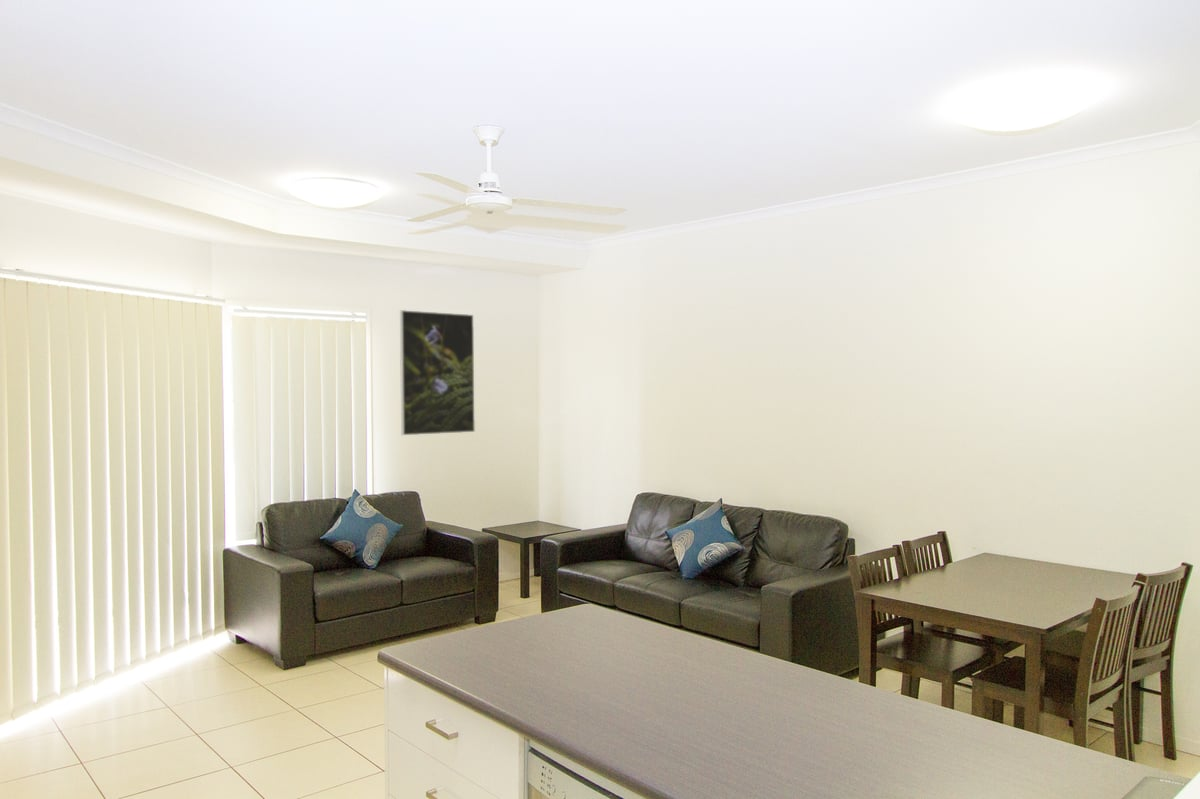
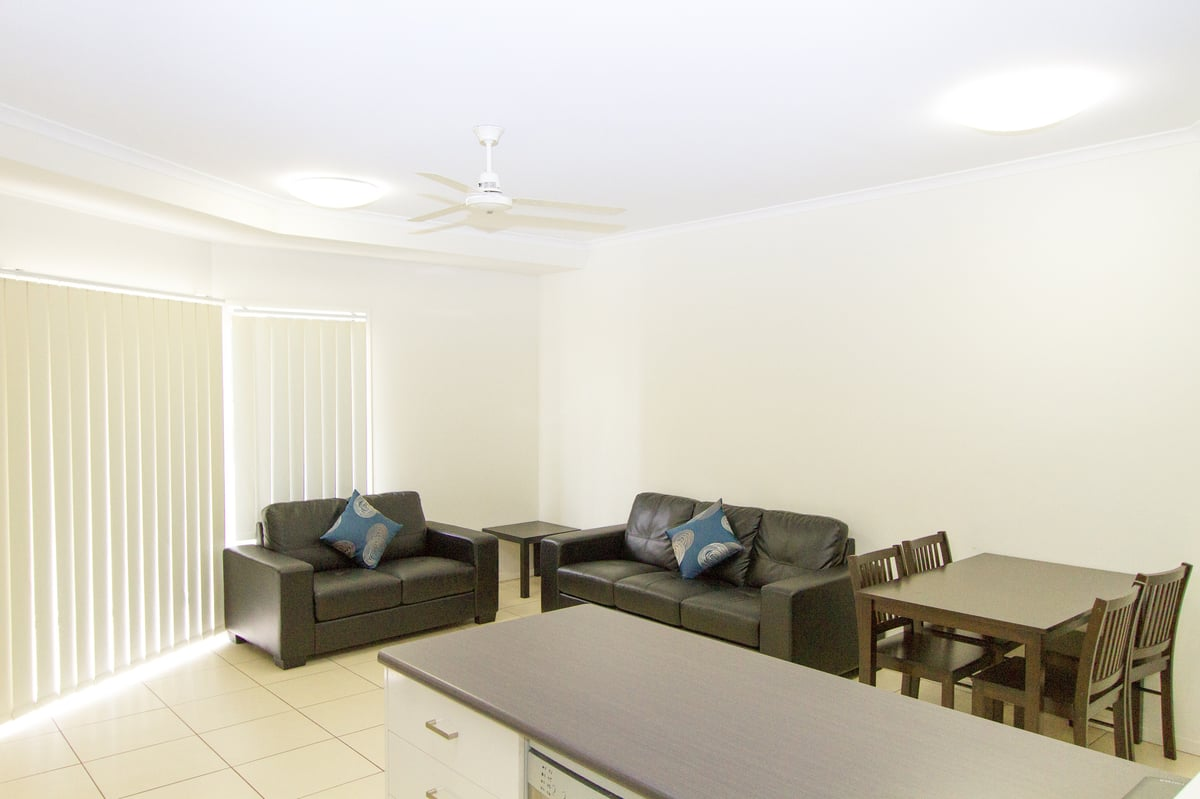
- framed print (438, 373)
